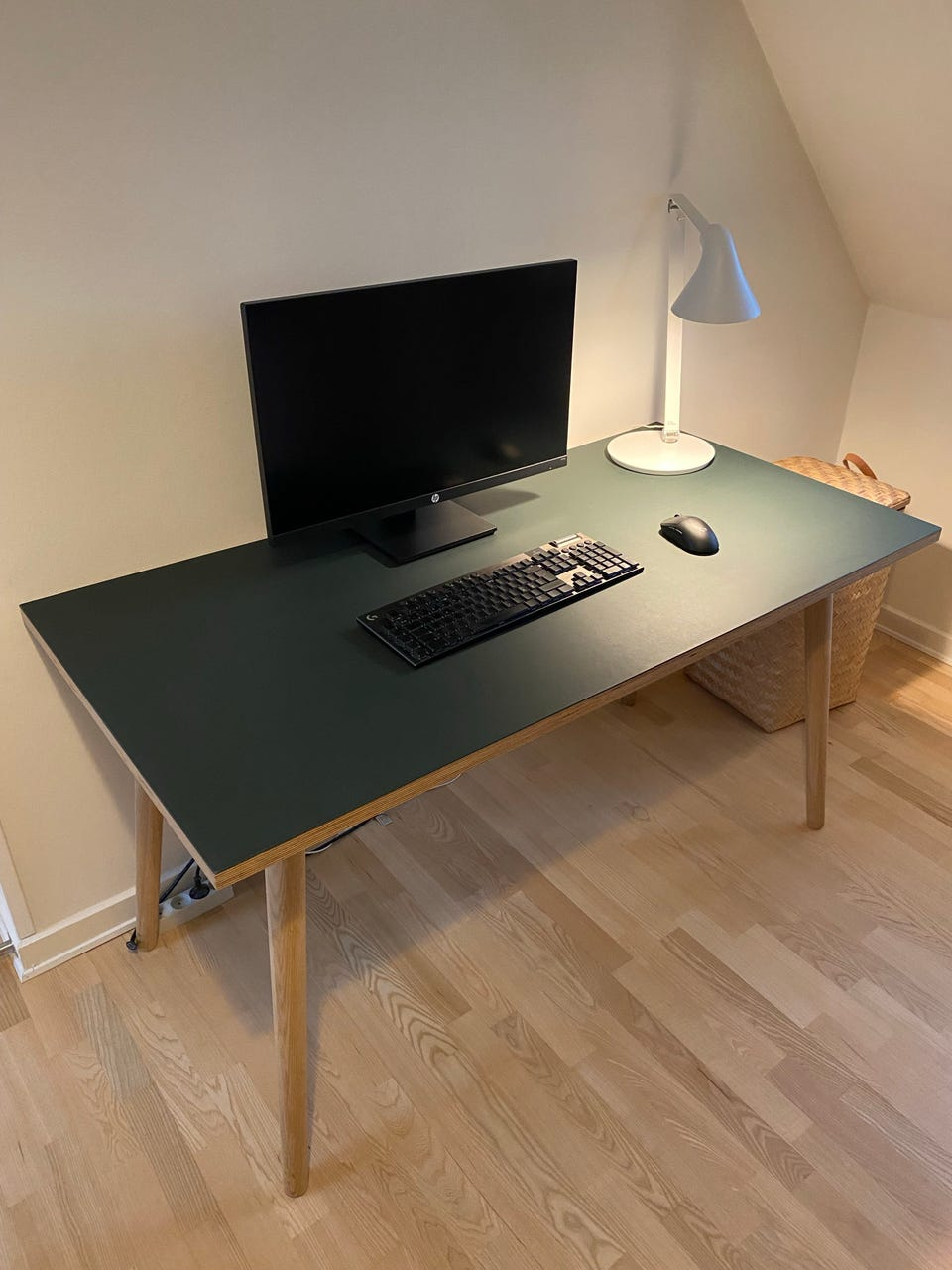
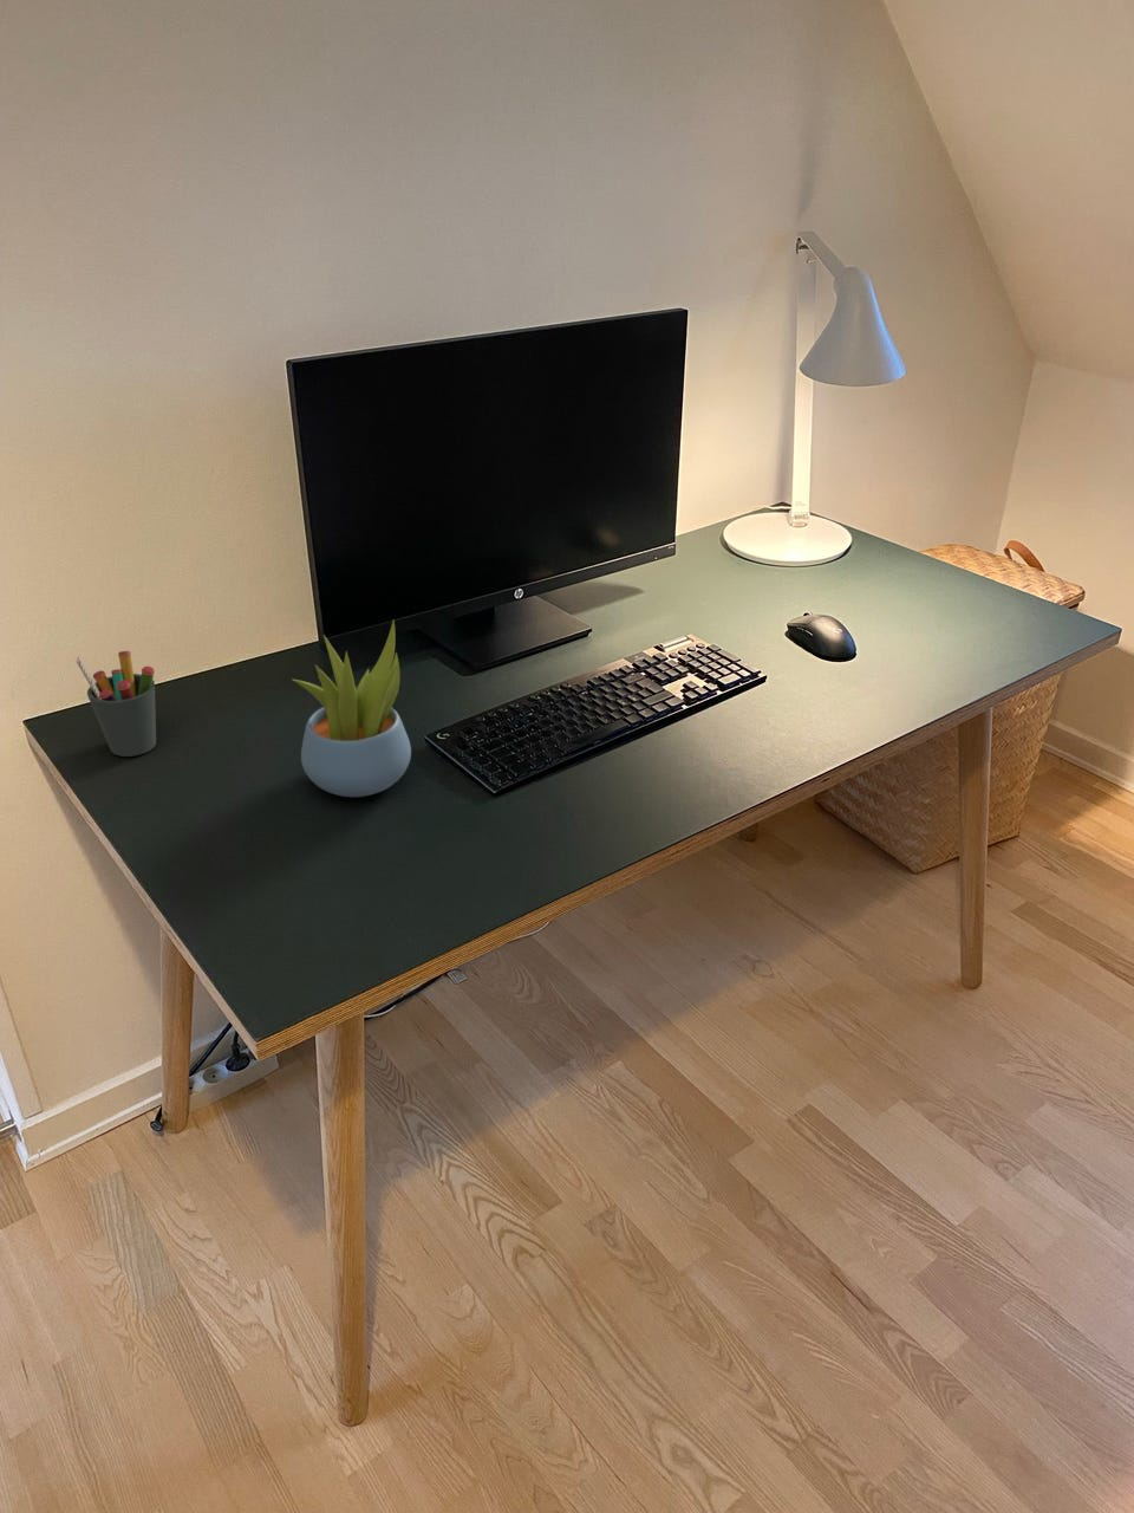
+ pen holder (124, 701)
+ succulent plant (353, 709)
